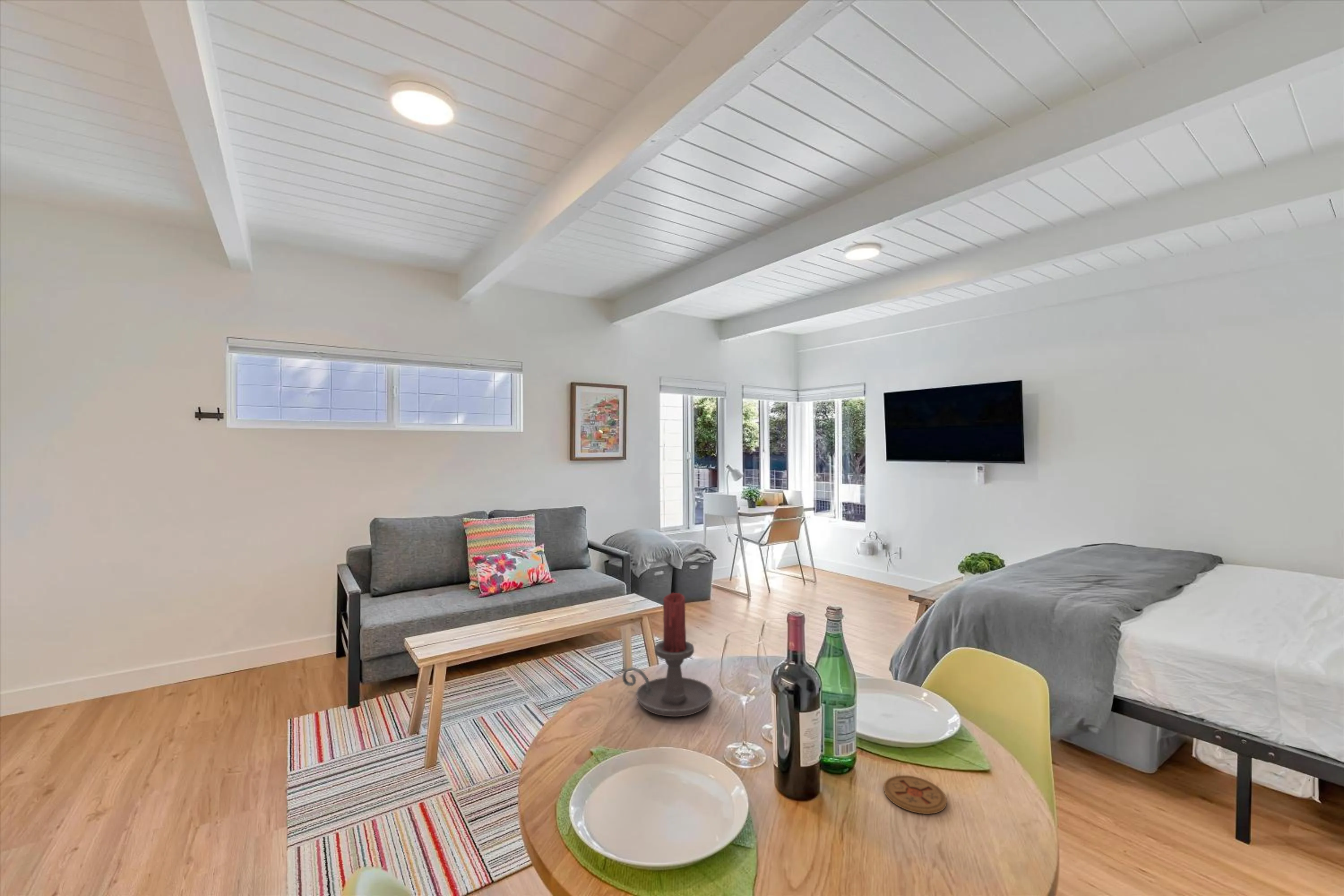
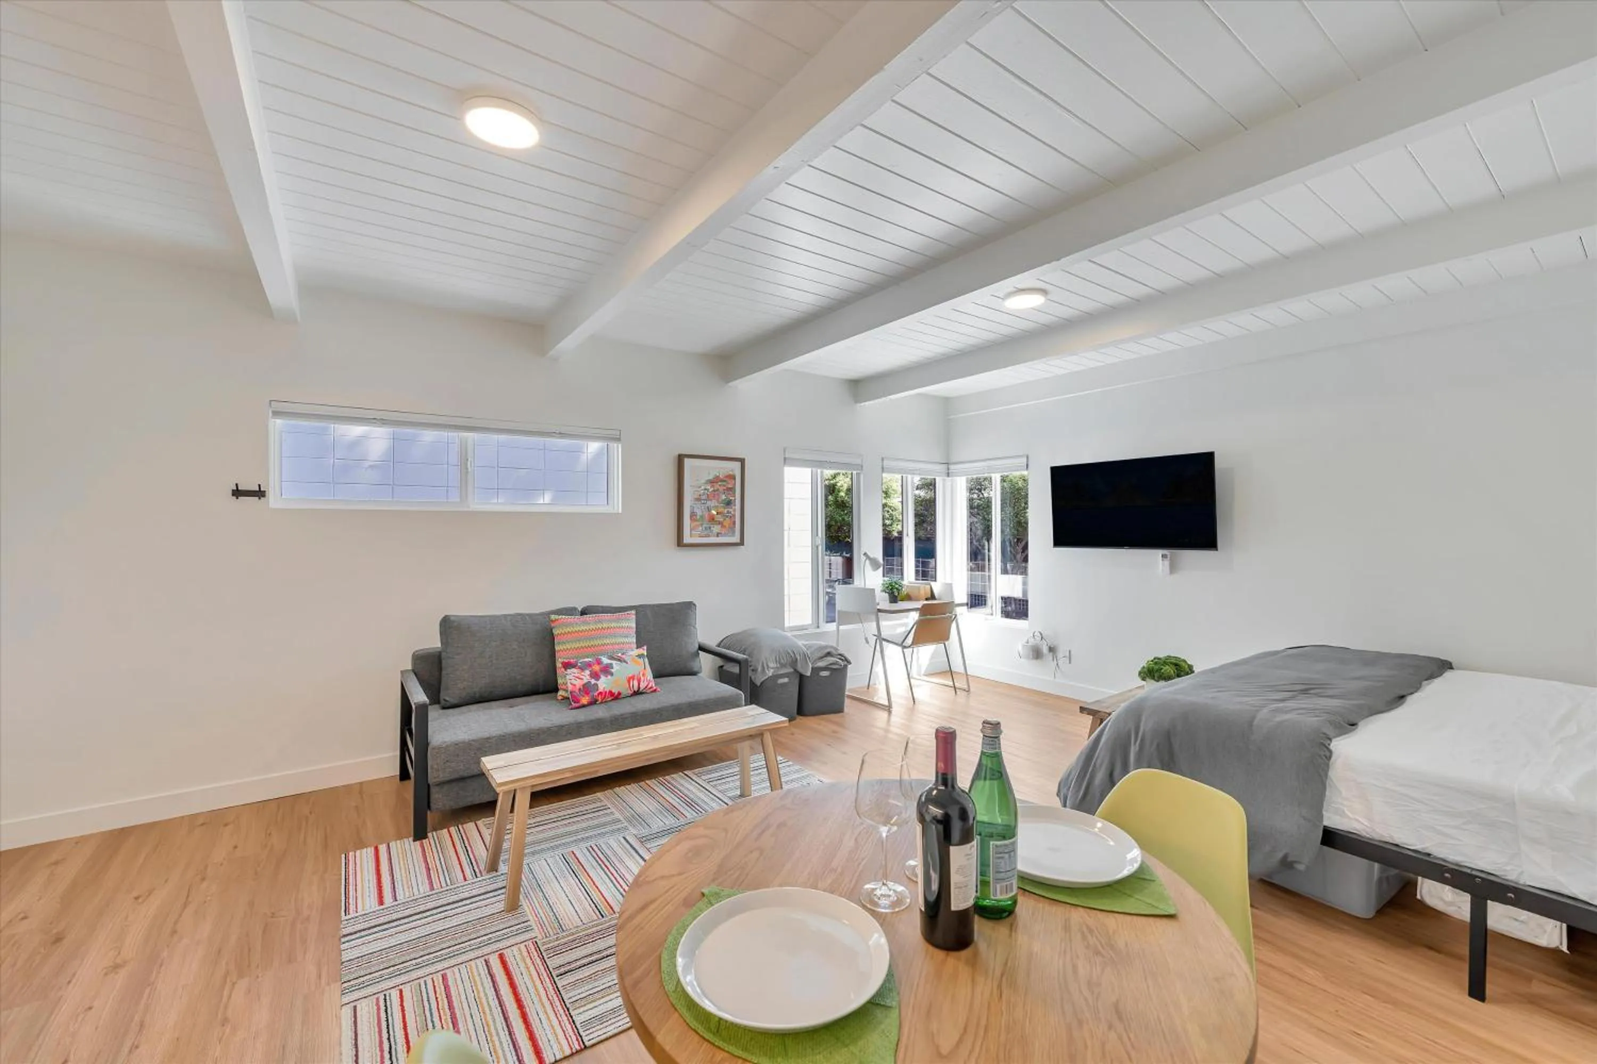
- candle holder (664, 646)
- coaster (914, 793)
